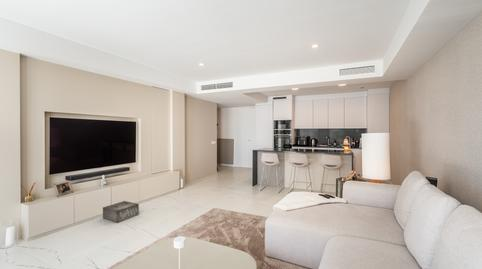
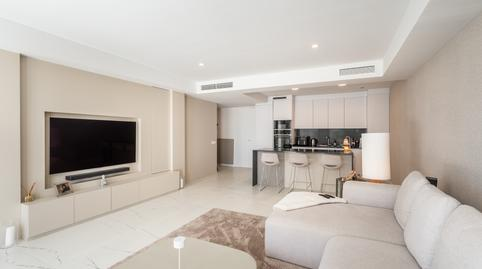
- speaker (121, 210)
